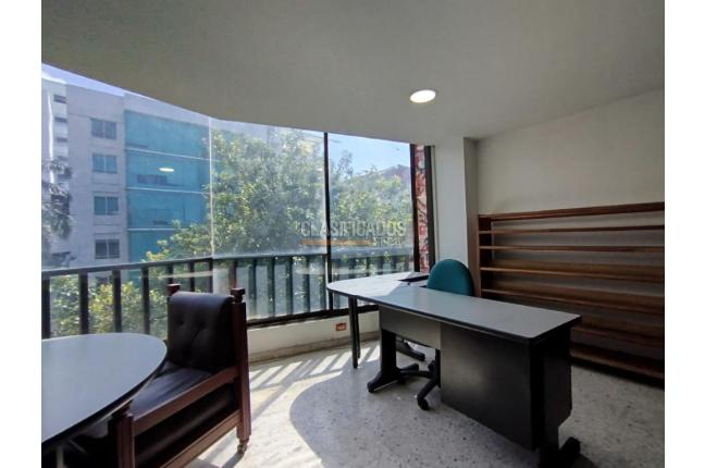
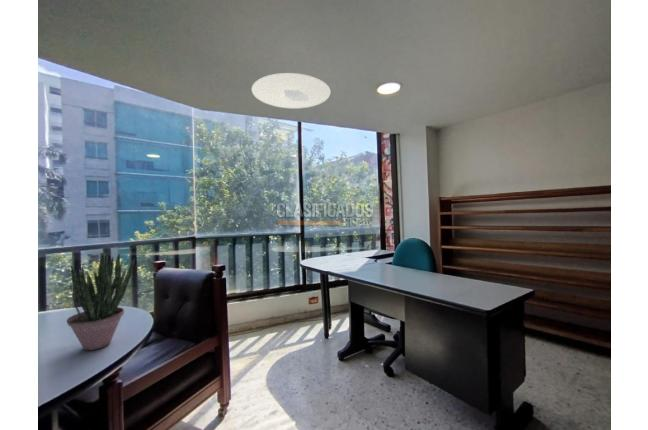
+ ceiling light (291, 89)
+ potted plant (101, 298)
